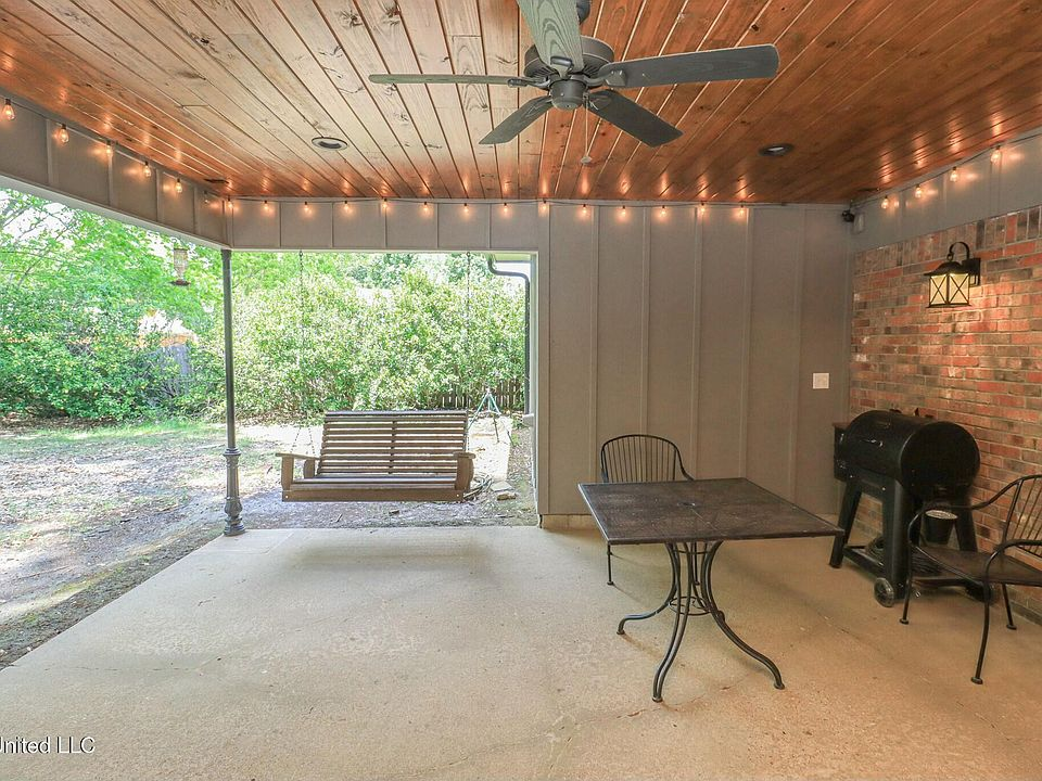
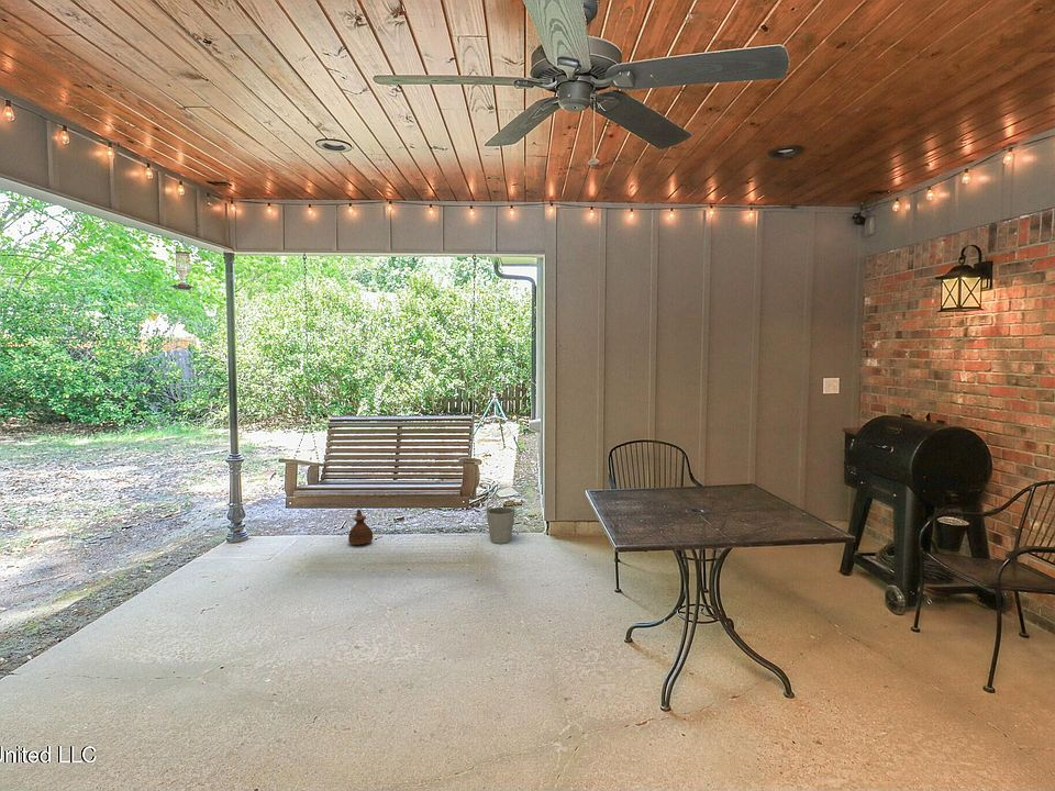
+ ceramic jug (362, 527)
+ bucket (500, 519)
